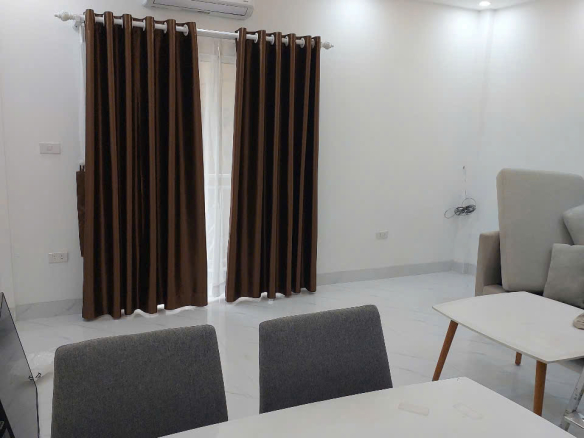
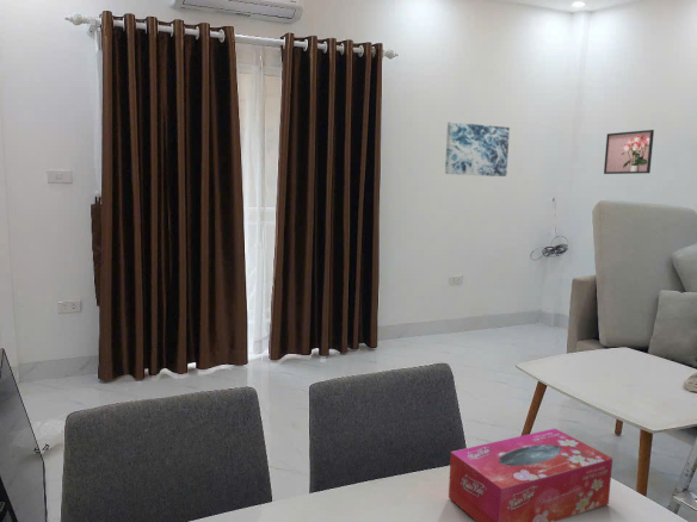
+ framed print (627, 153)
+ tissue box (529, 478)
+ wall art (477, 150)
